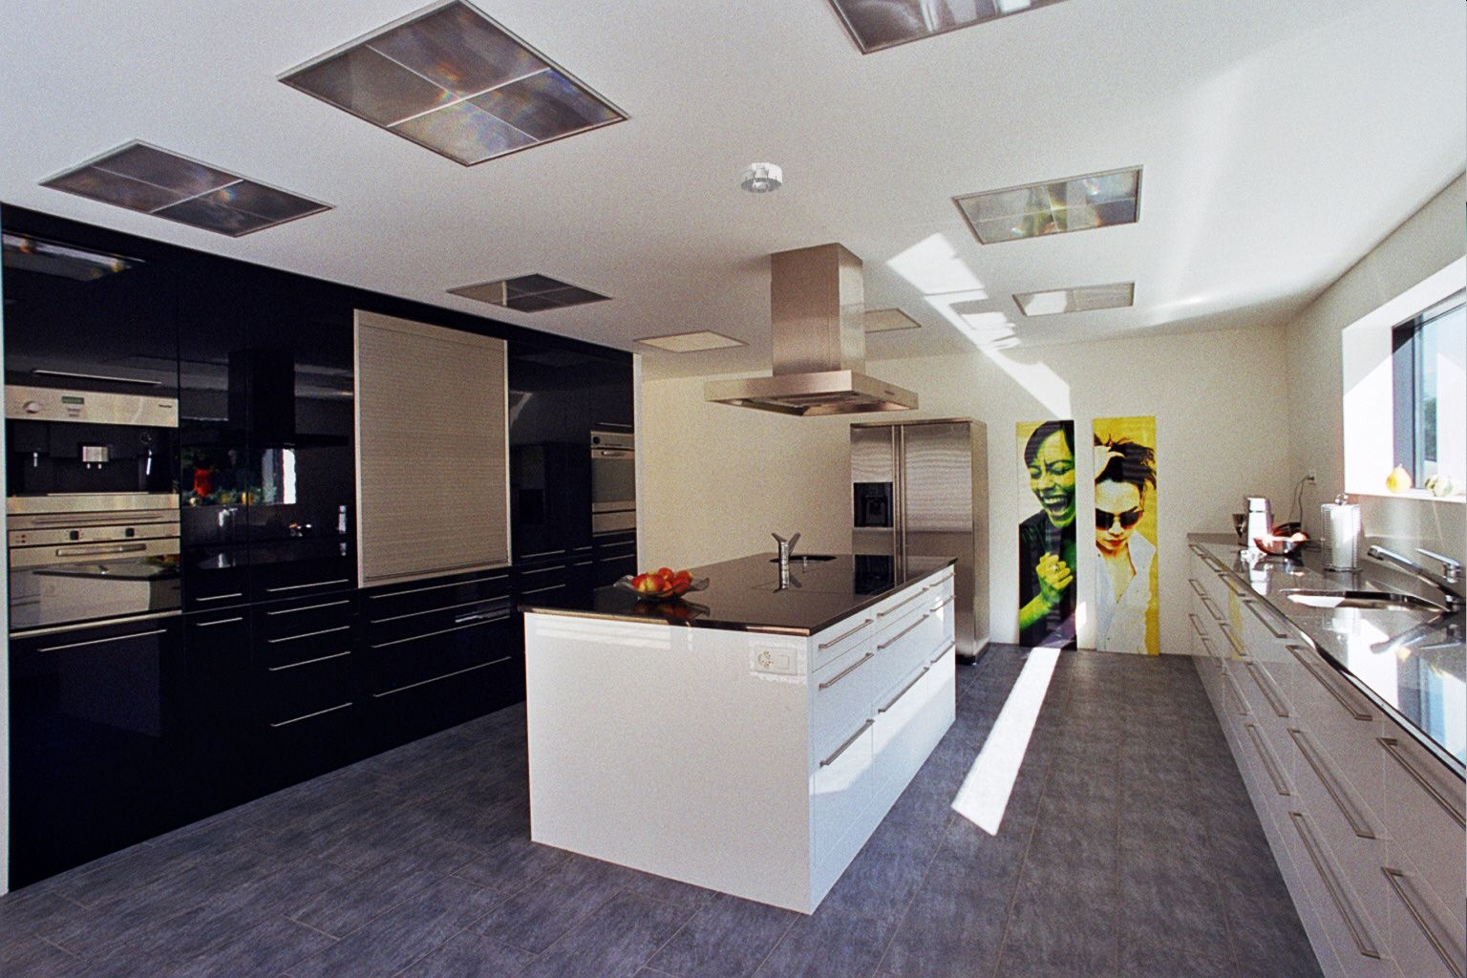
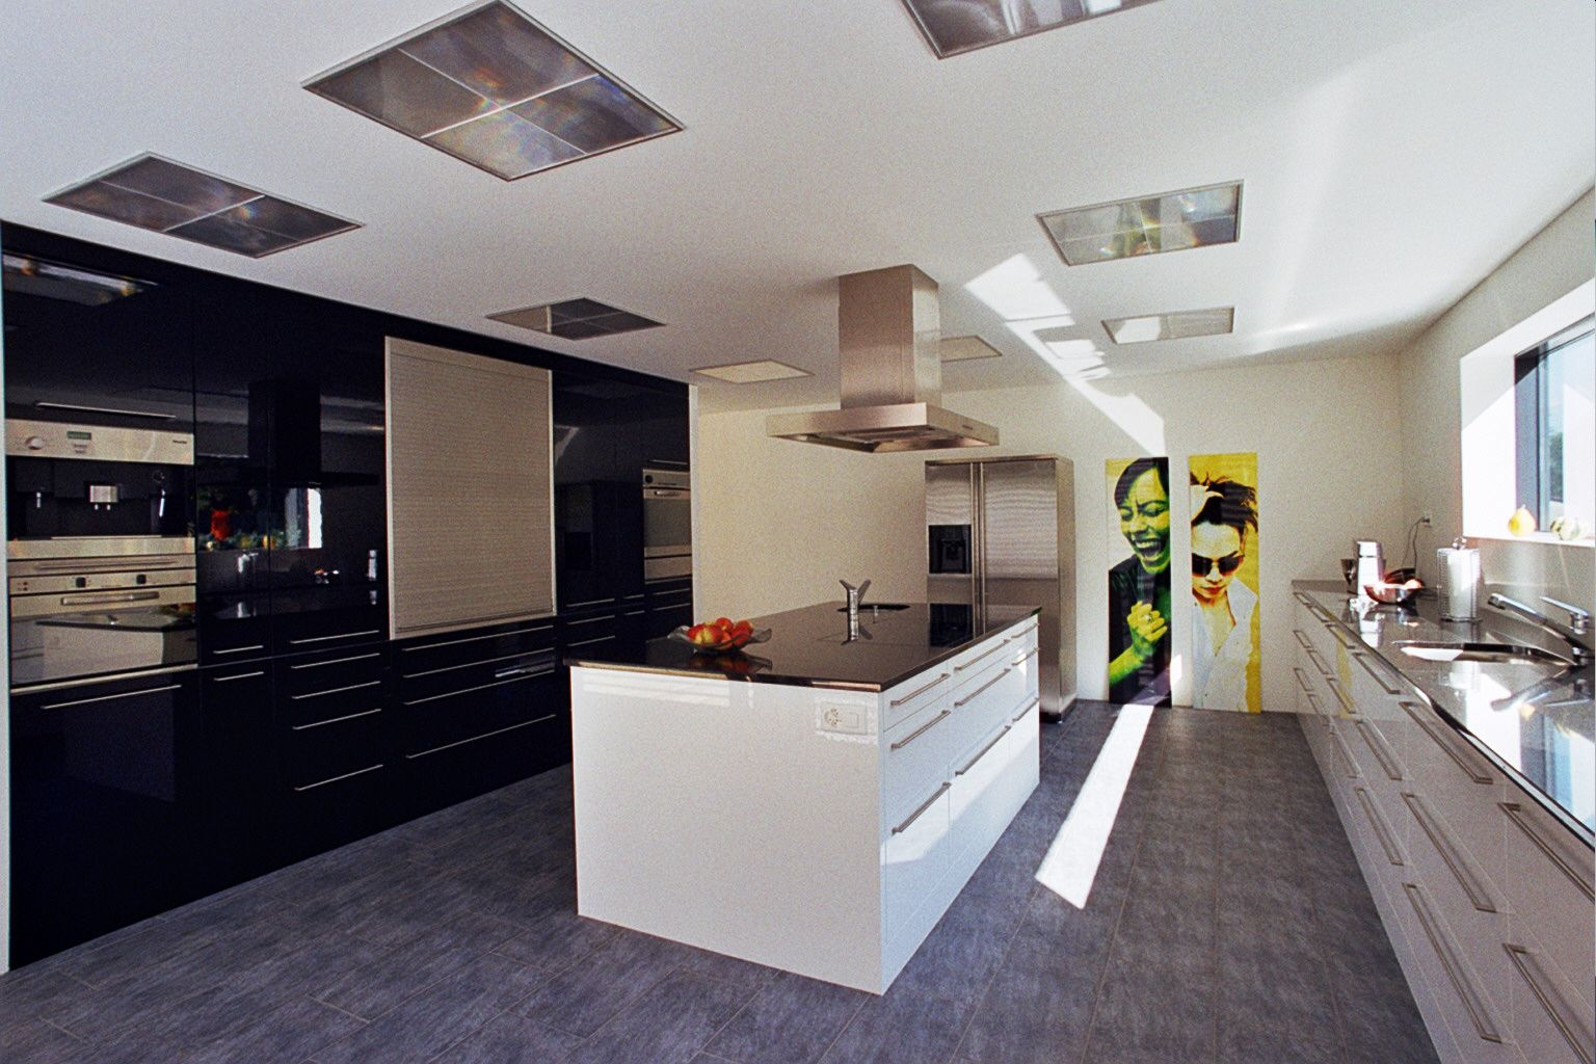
- smoke detector (760, 177)
